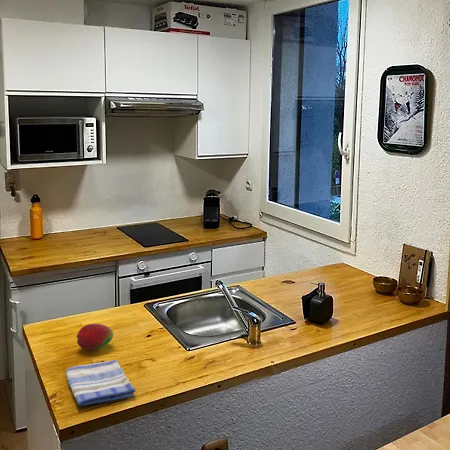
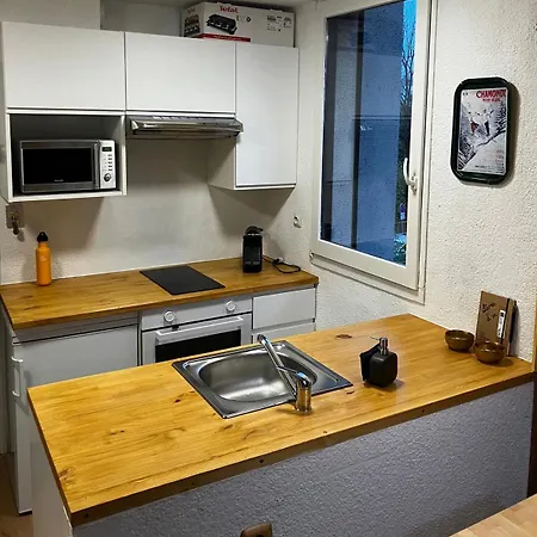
- dish towel (99, 380)
- fruit (95, 336)
